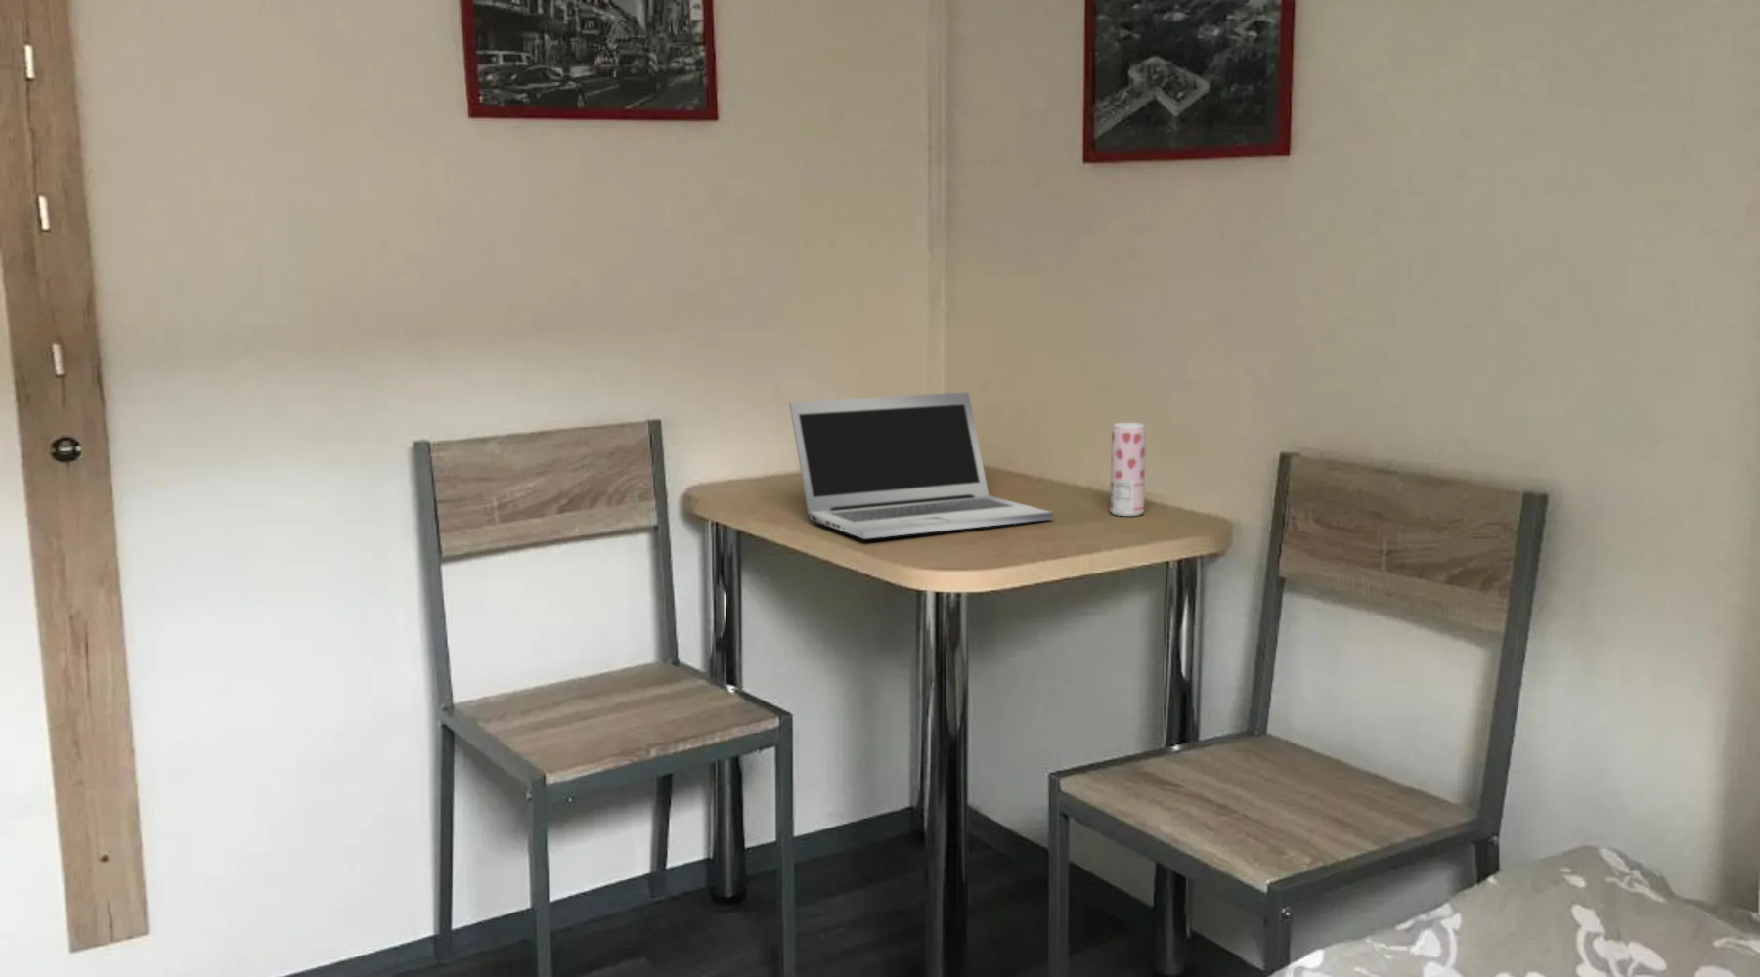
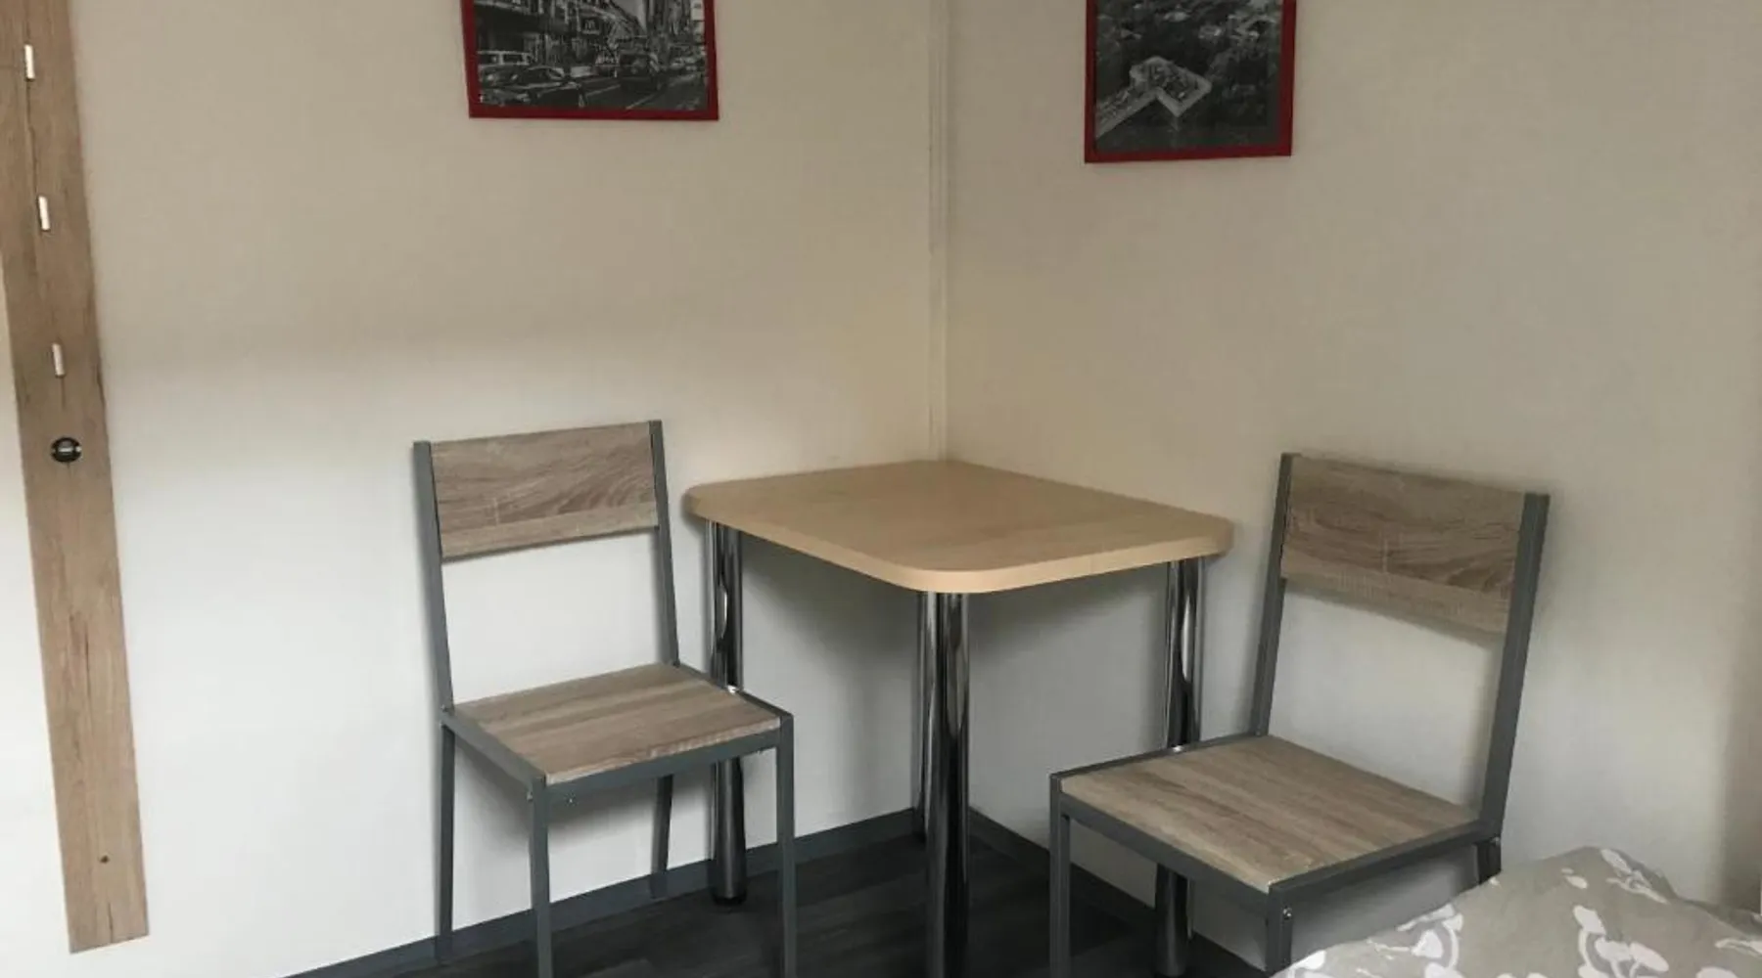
- beverage can (1127, 469)
- laptop (919, 461)
